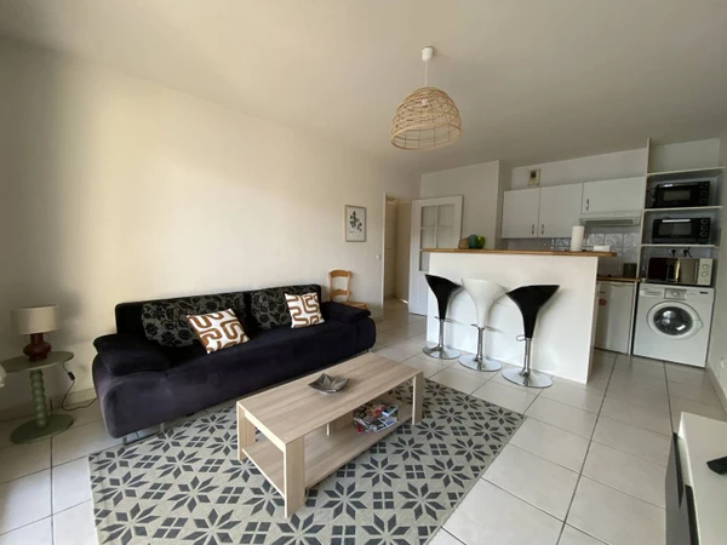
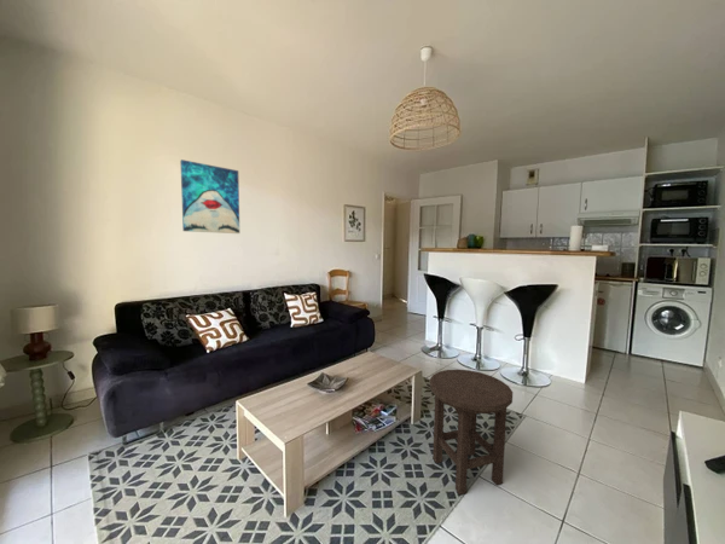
+ wall art (211, 198)
+ stool (468, 428)
